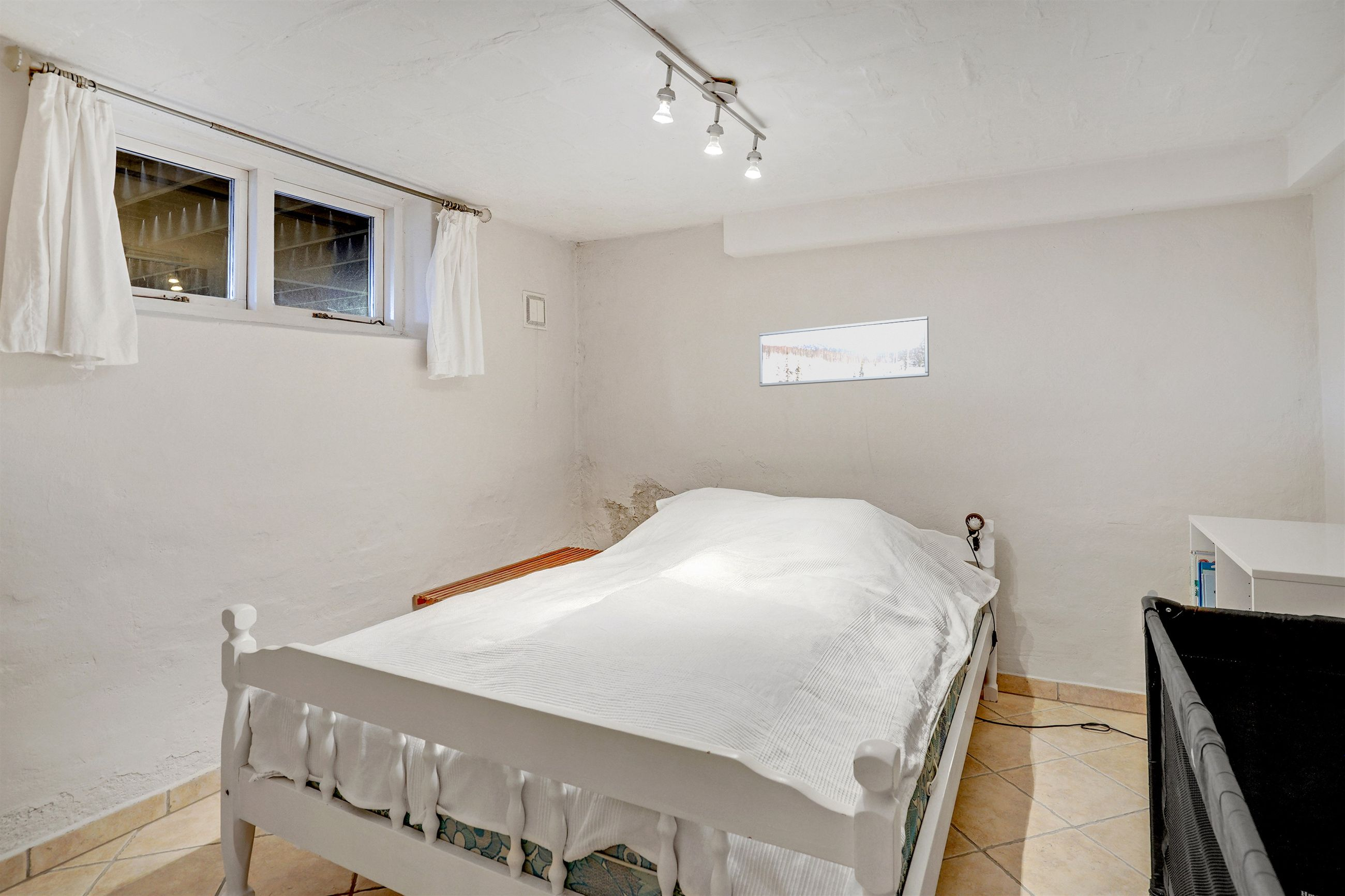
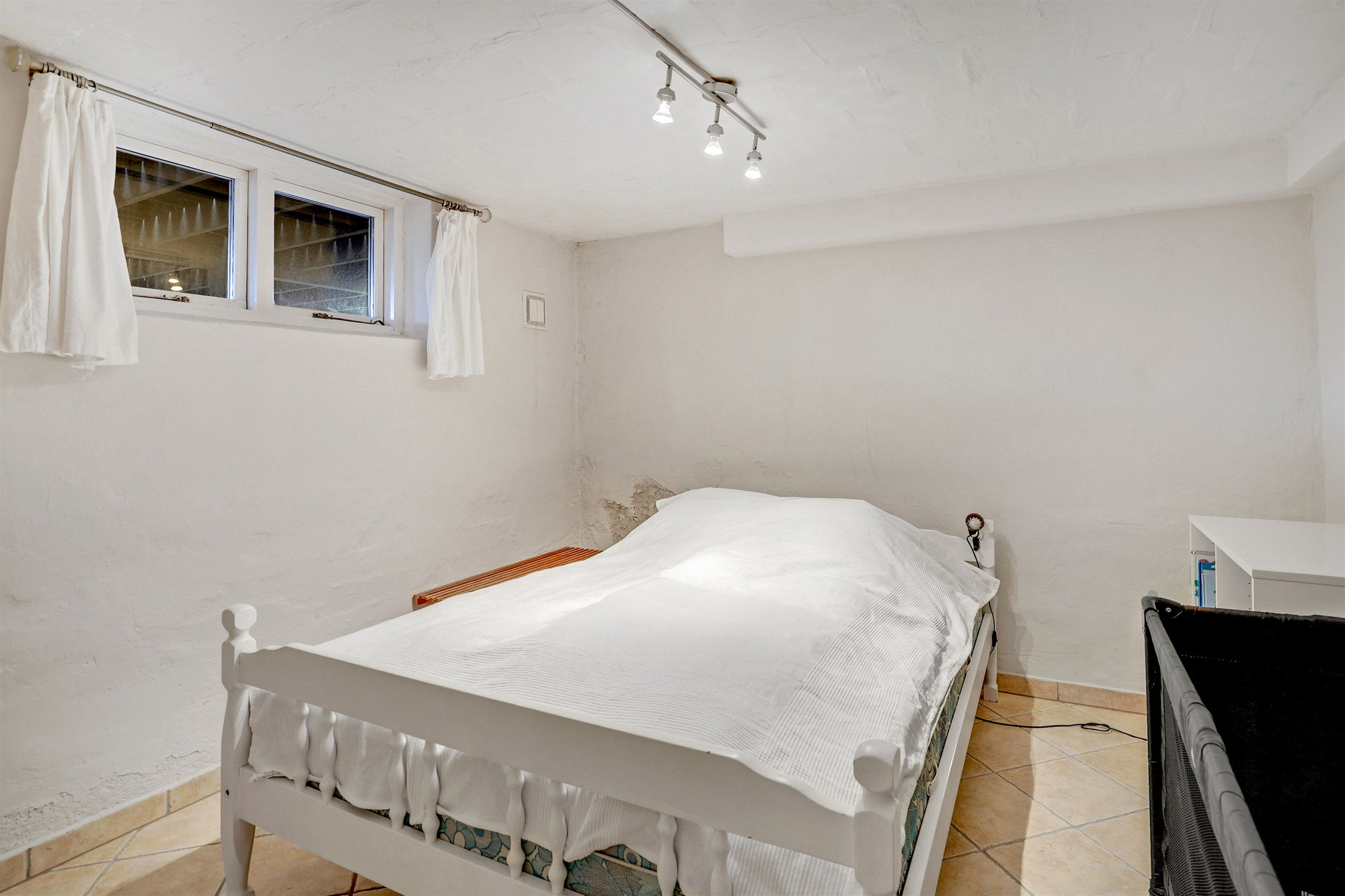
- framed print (839, 353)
